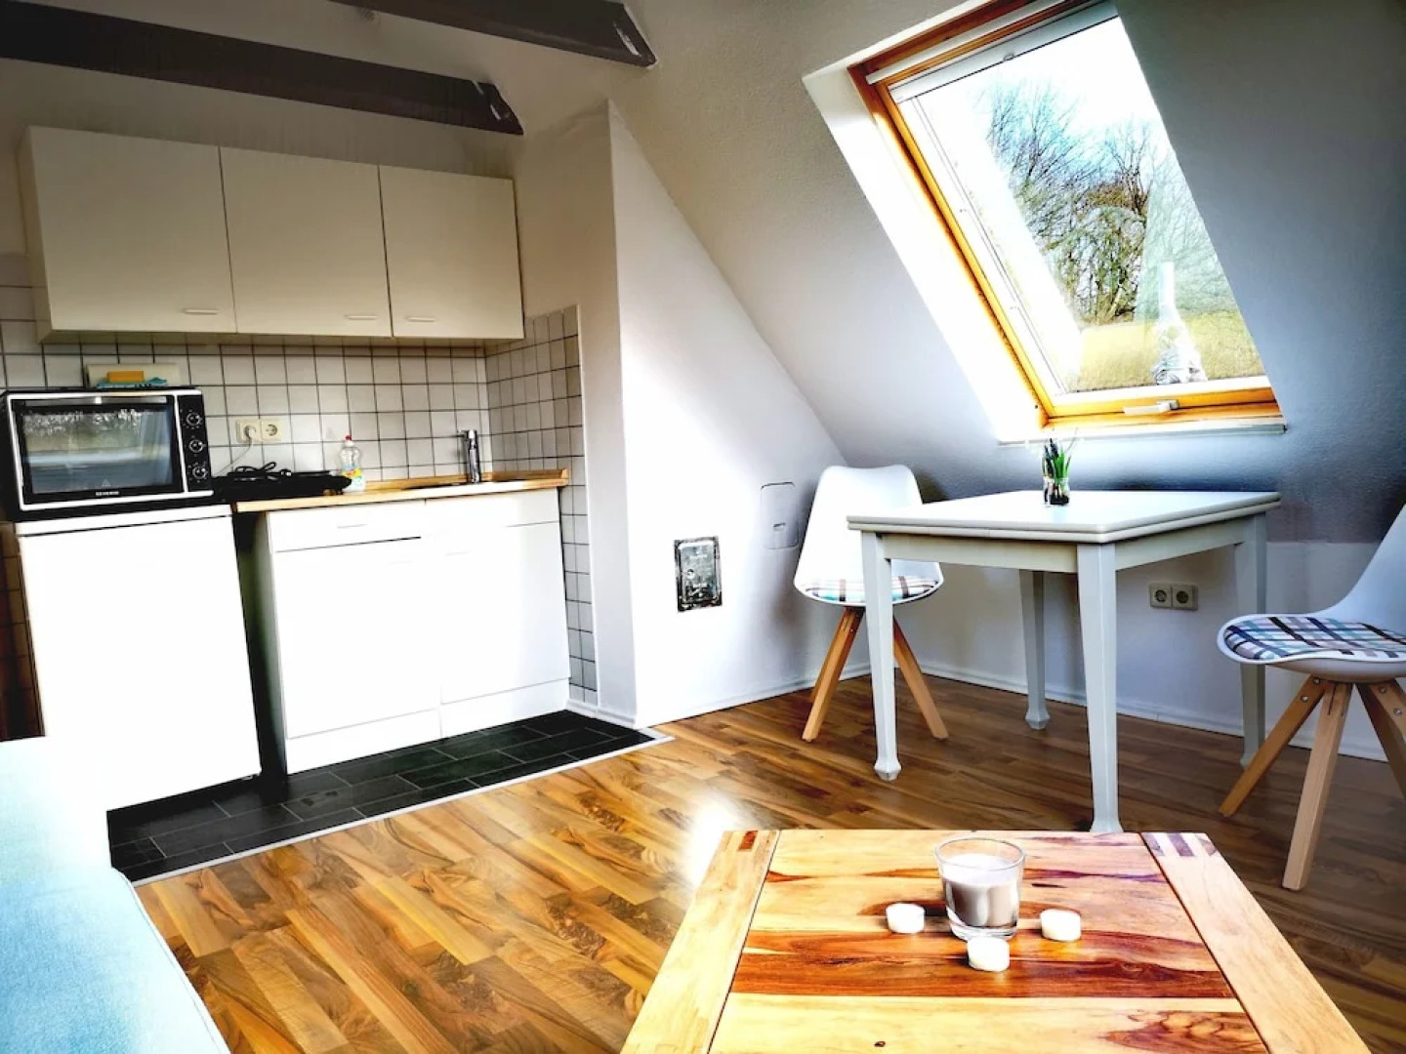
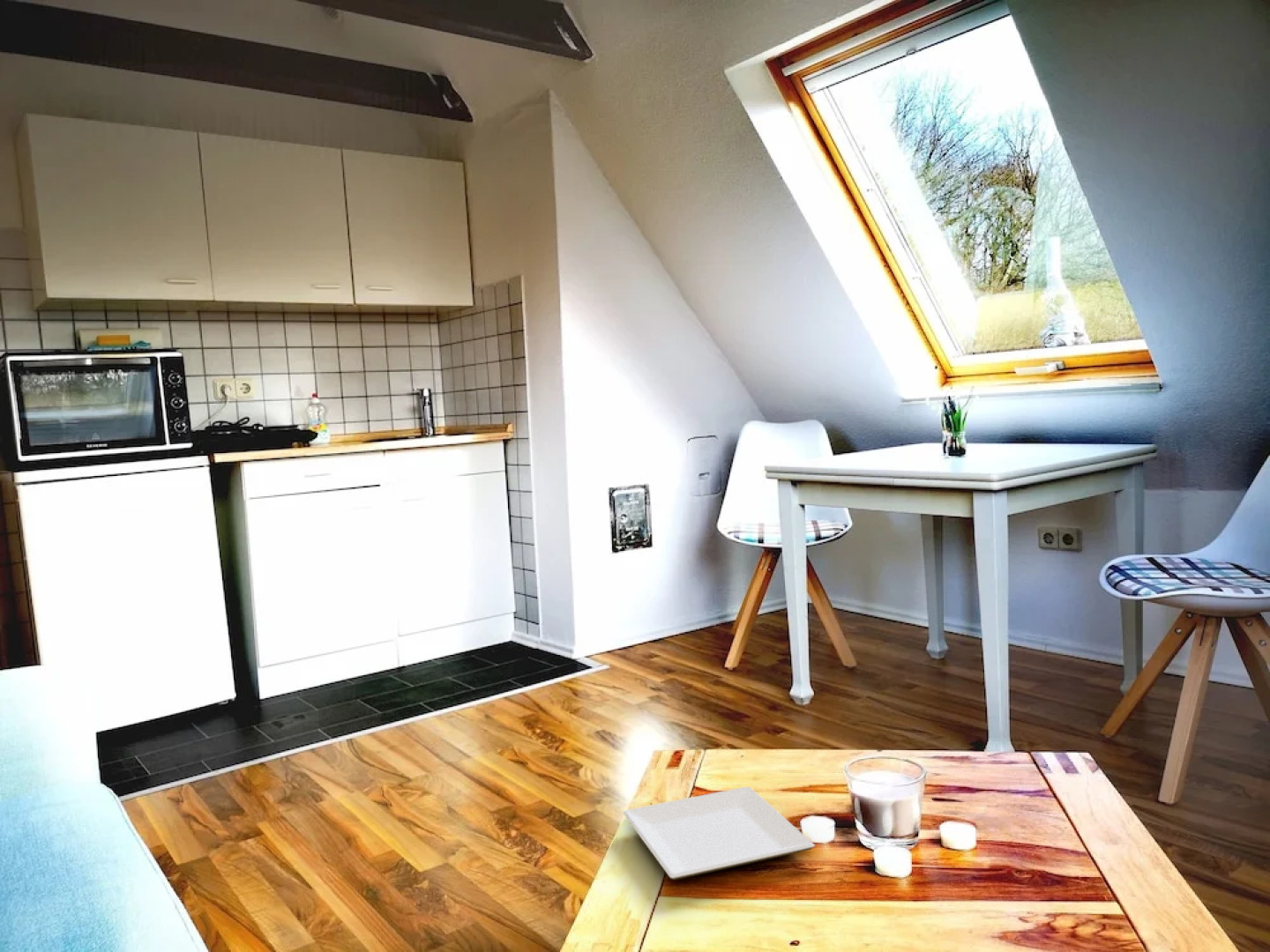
+ plate (713, 834)
